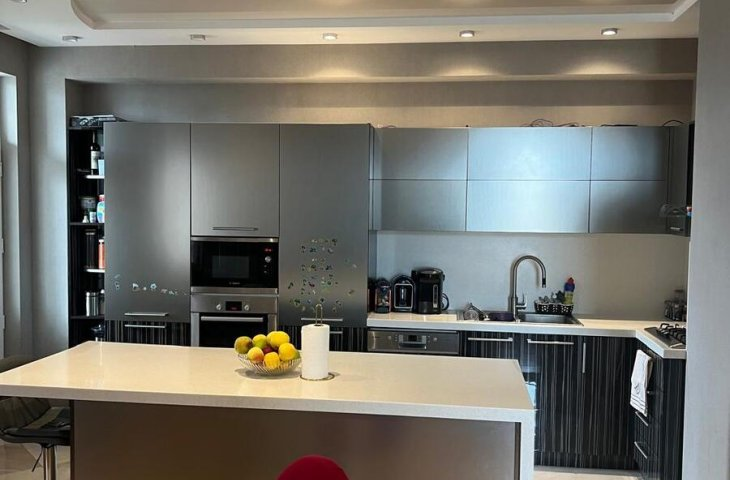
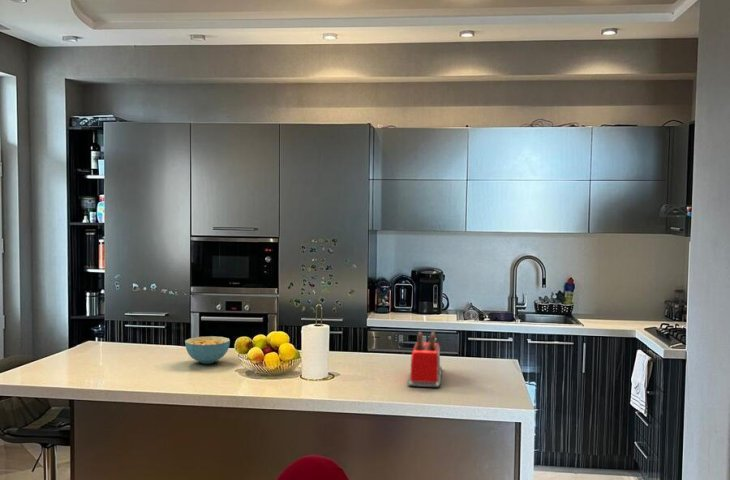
+ cereal bowl (207, 351)
+ toaster (425, 354)
